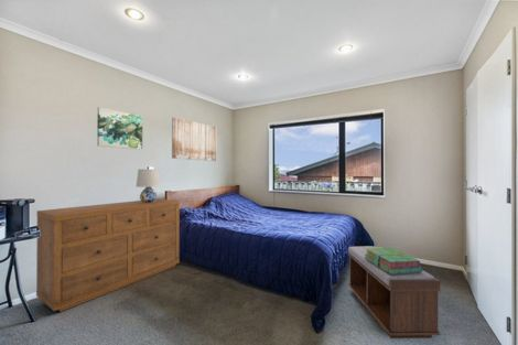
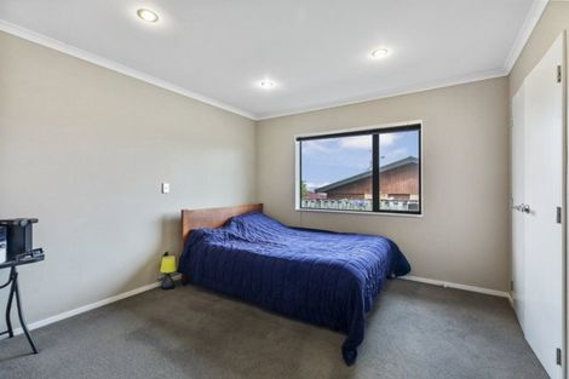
- dresser (119, 242)
- wall art (196, 141)
- stack of books (390, 259)
- table lamp (148, 185)
- wall art (121, 130)
- bench (385, 284)
